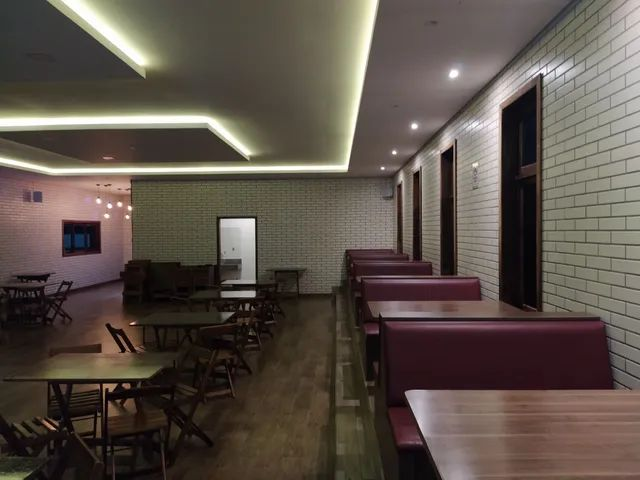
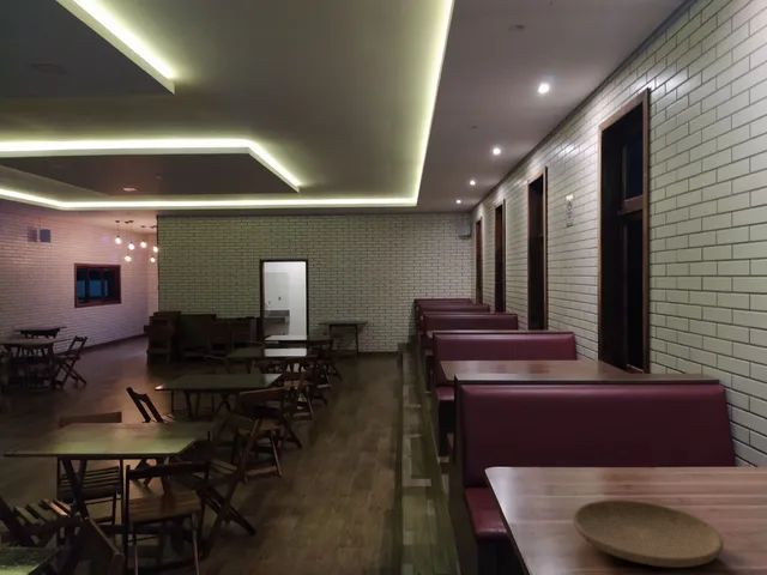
+ plate (644, 535)
